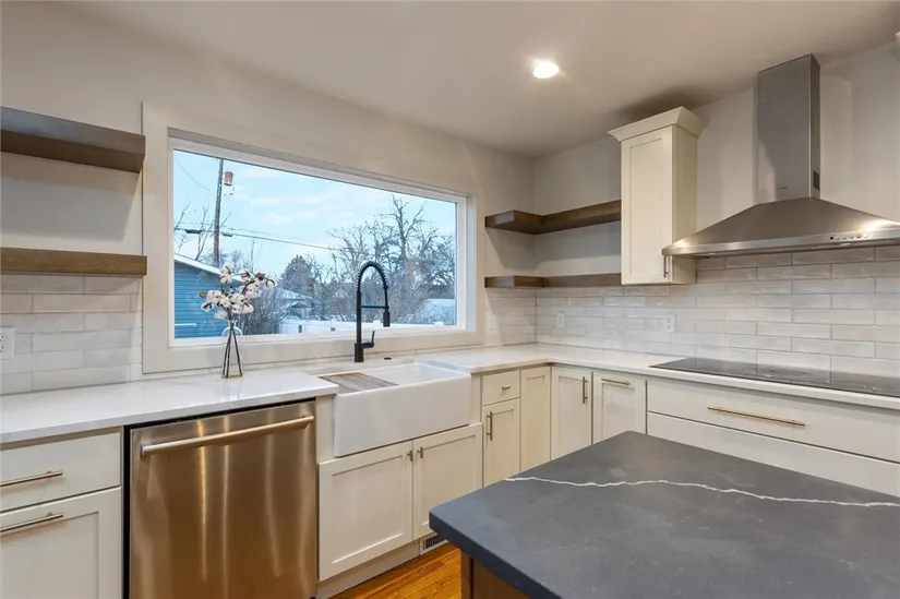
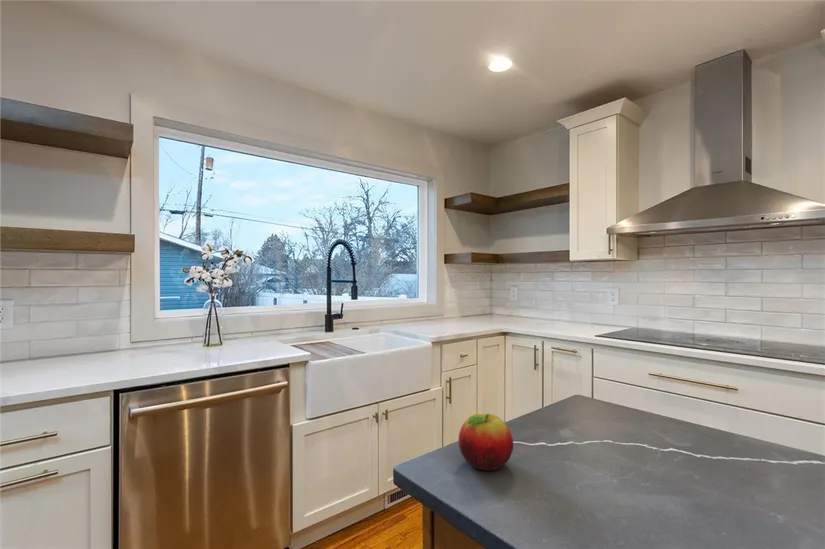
+ fruit (485, 438)
